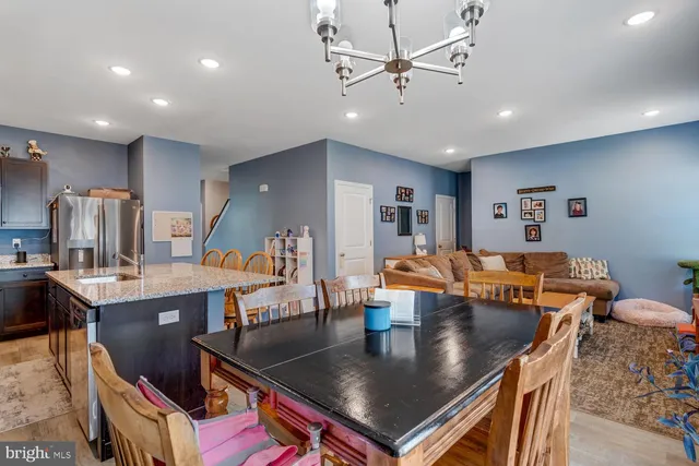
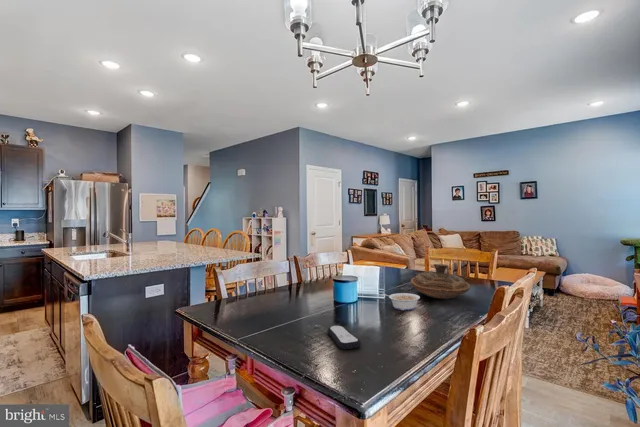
+ legume (403, 301)
+ decorative bowl (439, 280)
+ remote control (342, 336)
